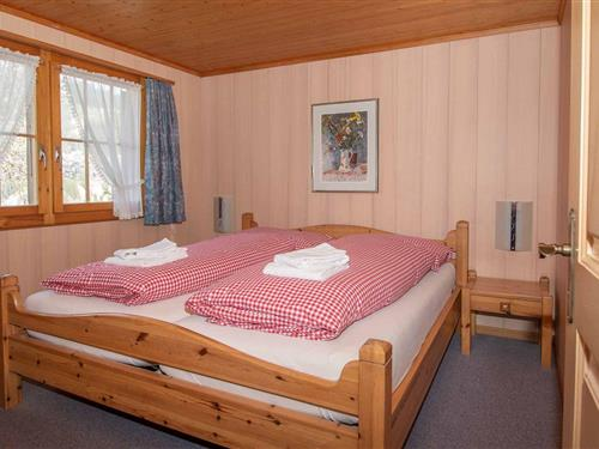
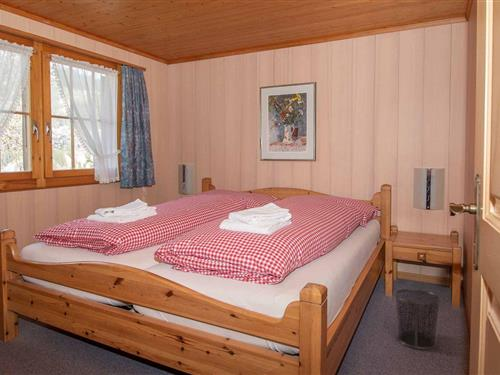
+ waste bin (416, 318)
